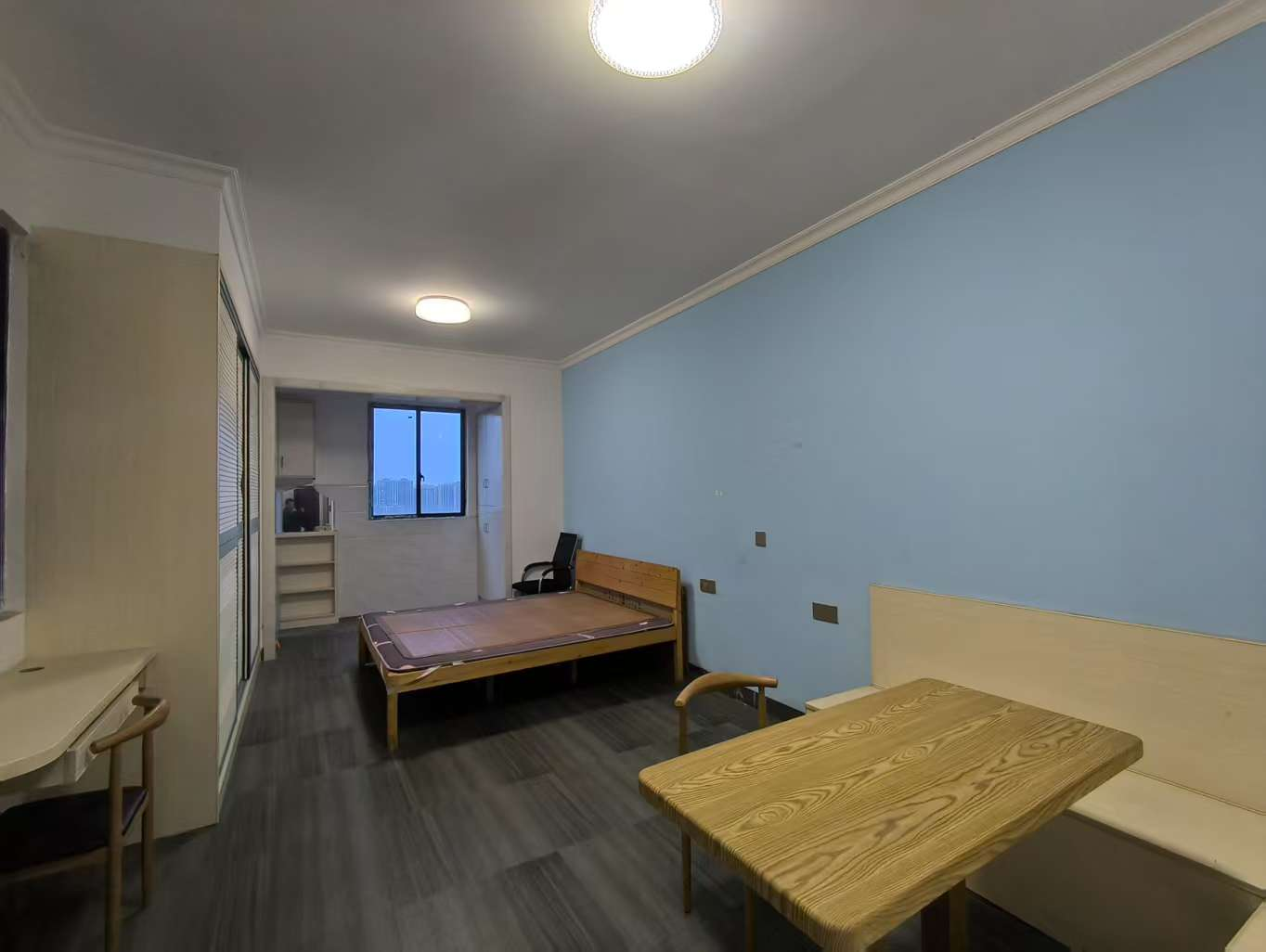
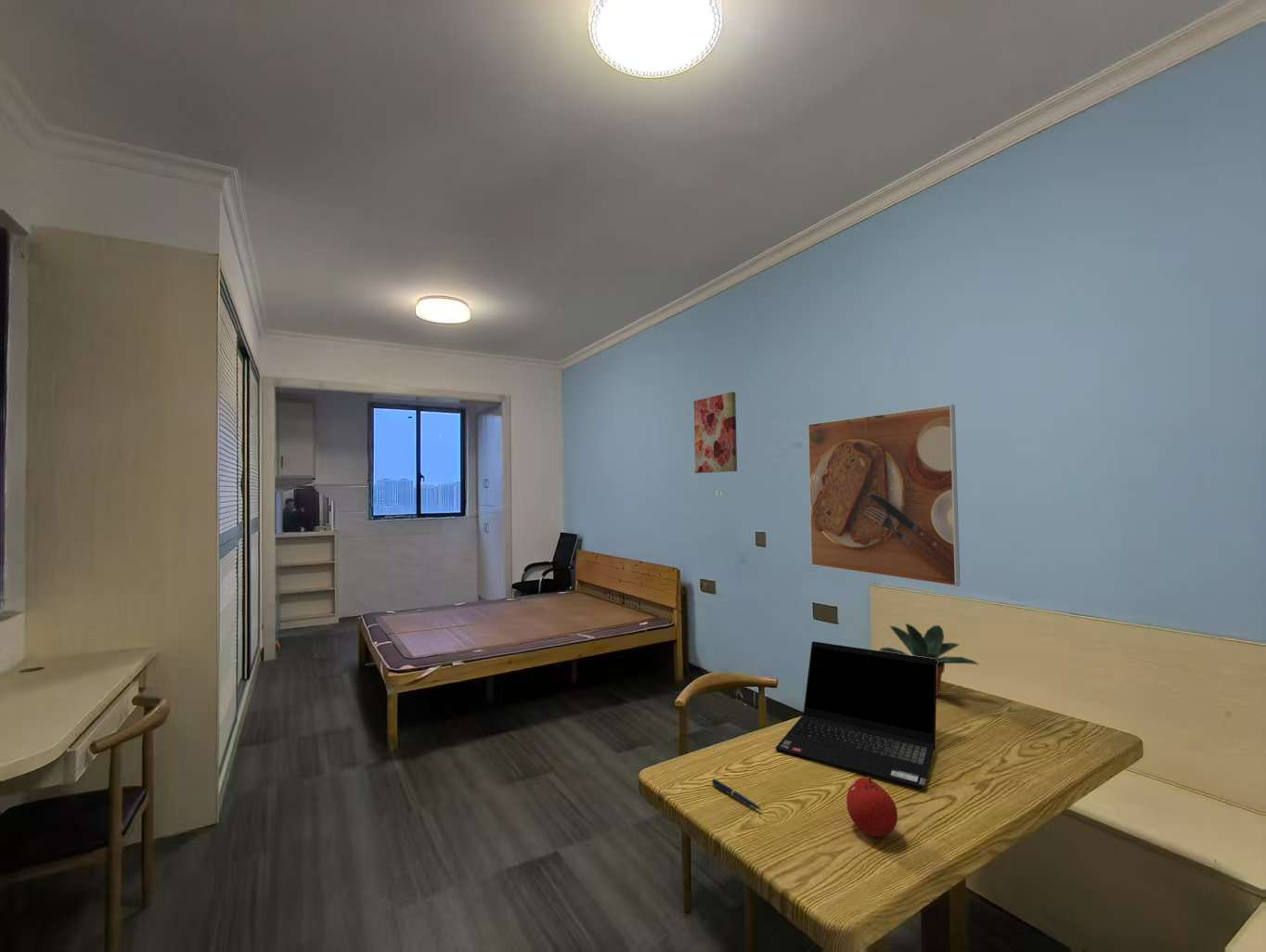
+ pen (736, 794)
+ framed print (874, 495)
+ wall art (714, 434)
+ laptop computer (859, 704)
+ fruit (871, 804)
+ potted plant (924, 656)
